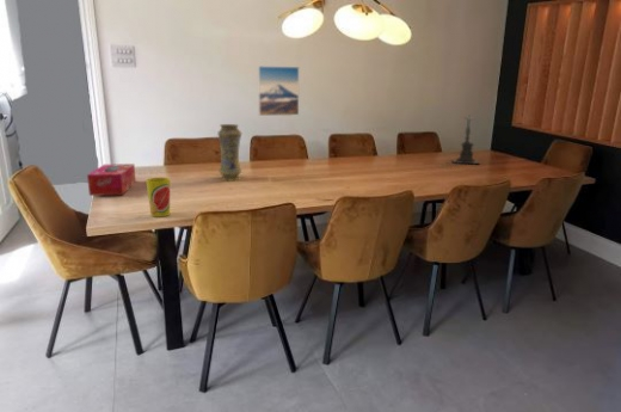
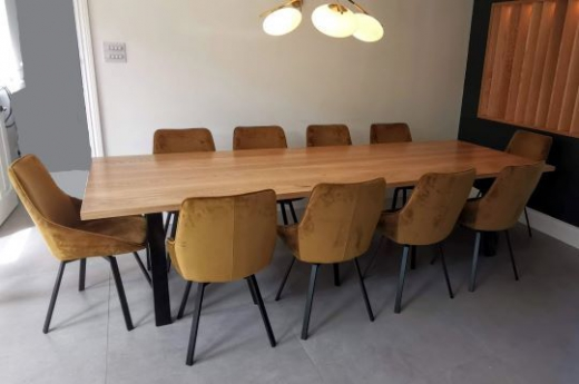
- cup (159, 197)
- vase (229, 152)
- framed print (278, 91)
- candle holder (467, 136)
- tissue box (112, 178)
